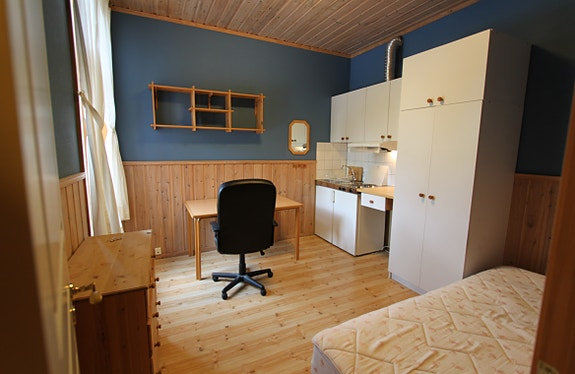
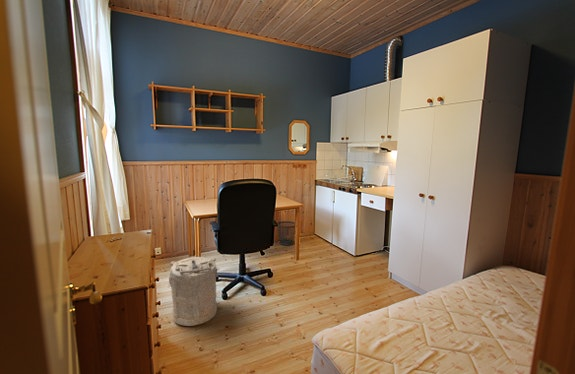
+ laundry hamper (192, 286)
+ wastebasket (287, 233)
